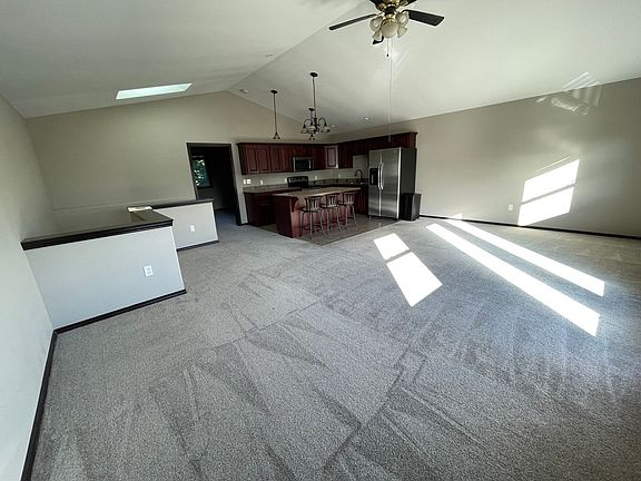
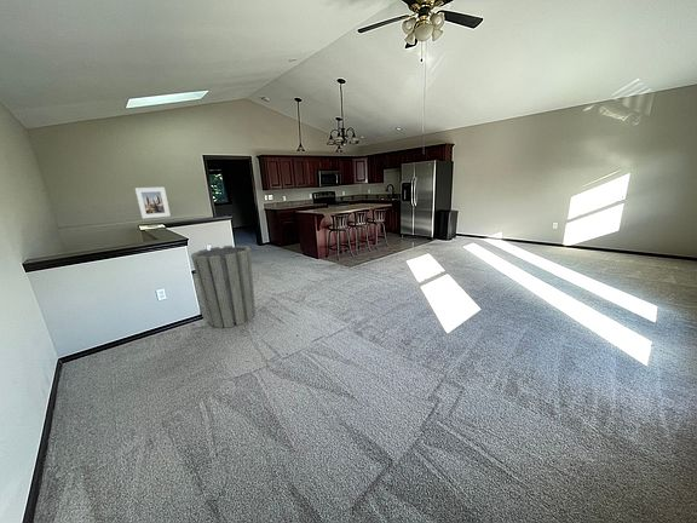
+ trash can (227, 285)
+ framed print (152, 202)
